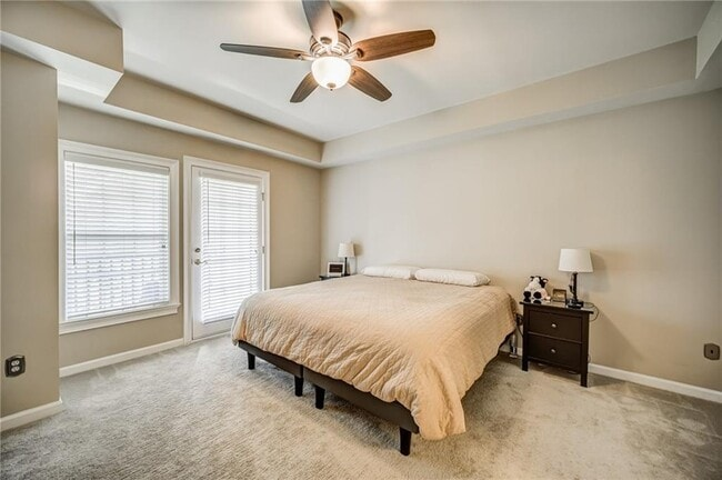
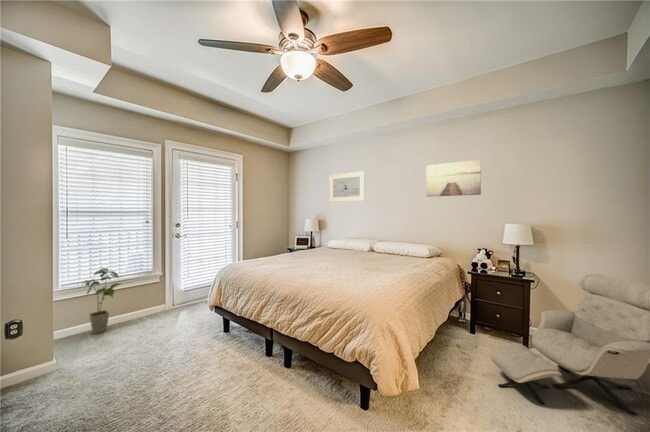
+ armchair (564, 332)
+ wall art (452, 179)
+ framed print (346, 187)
+ house plant (104, 299)
